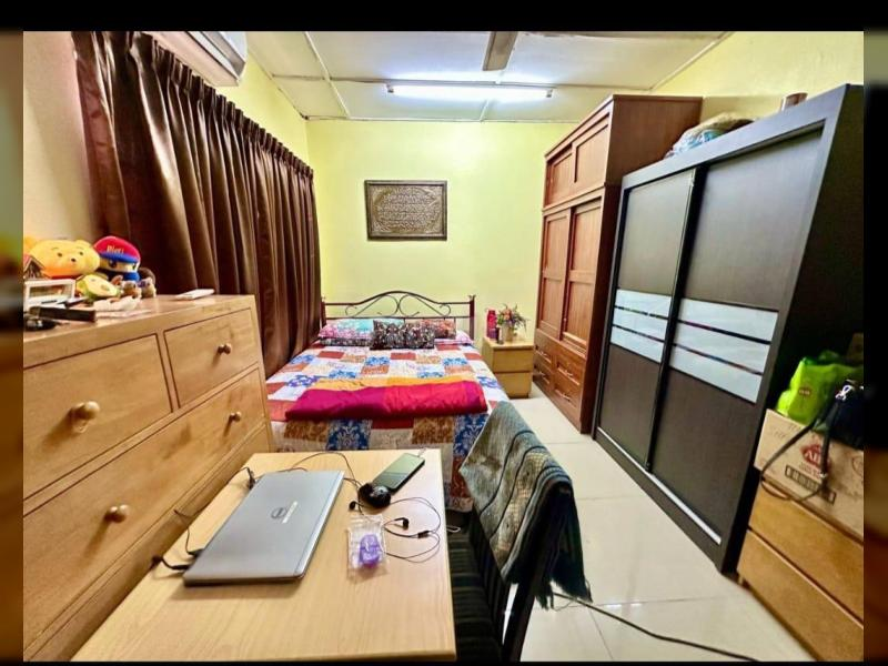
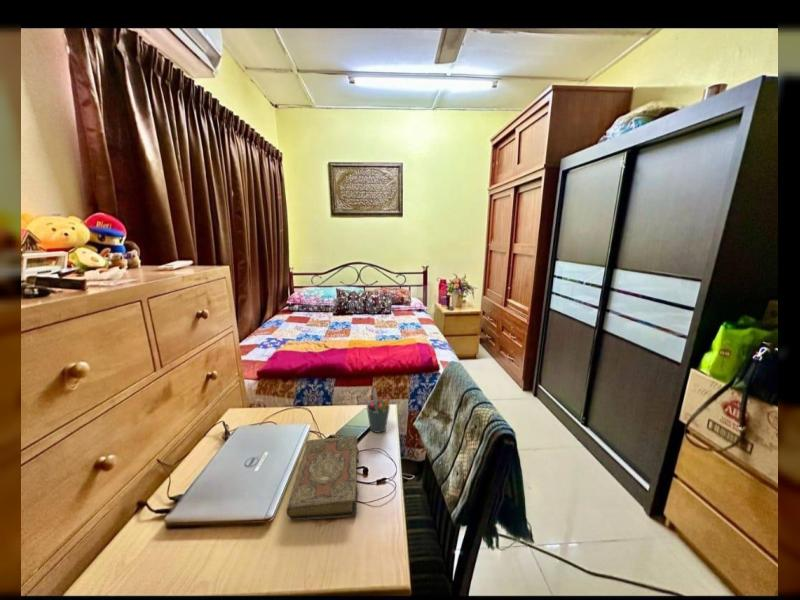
+ book (328, 472)
+ pen holder (378, 411)
